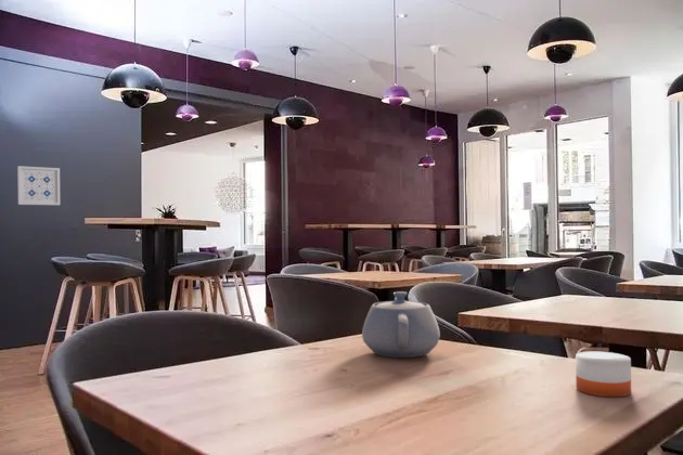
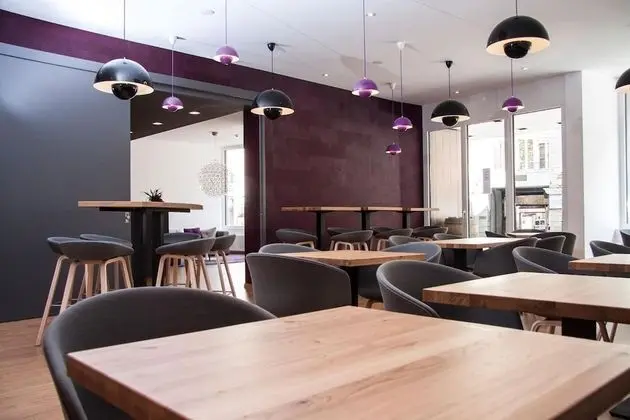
- teapot (399, 322)
- wall art (39, 185)
- candle (603, 354)
